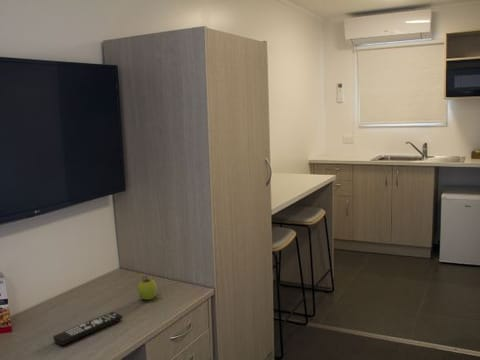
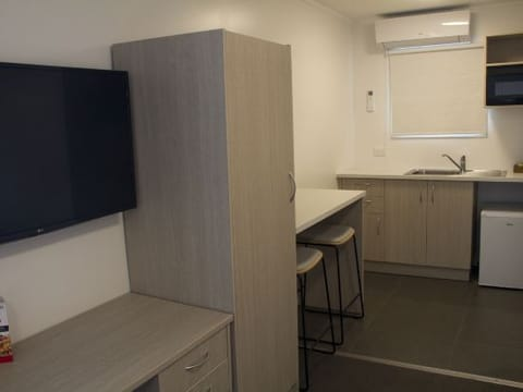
- remote control (89, 327)
- fruit (146, 286)
